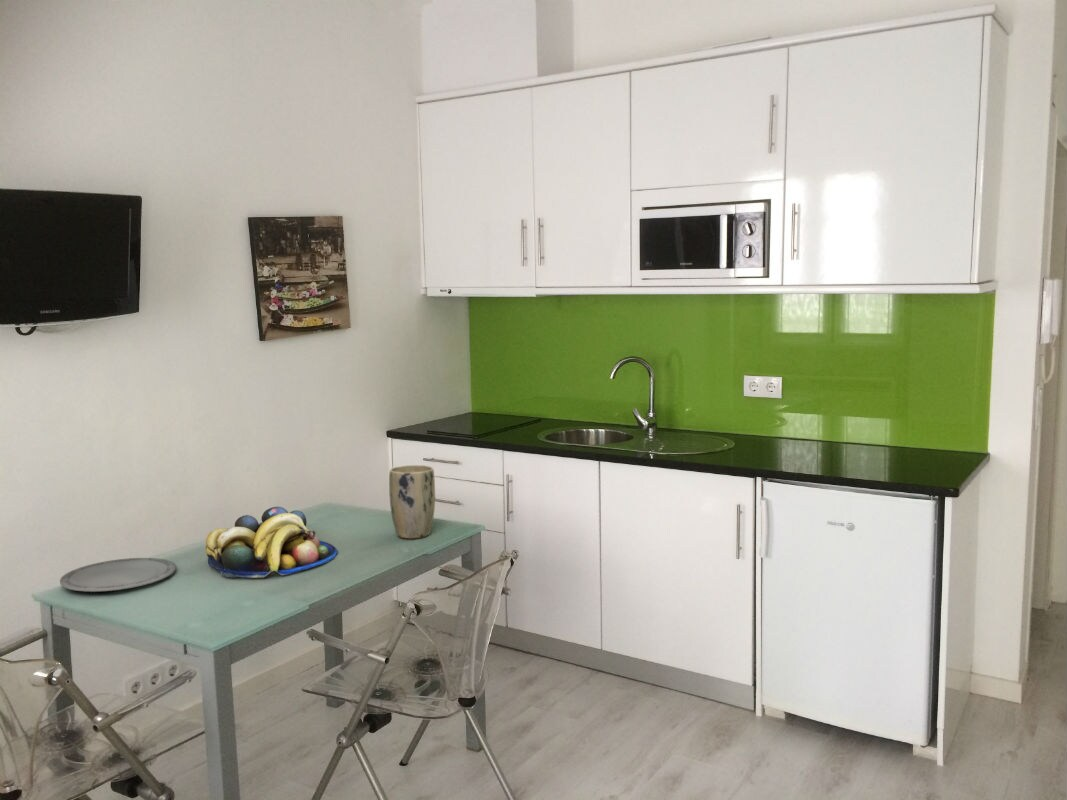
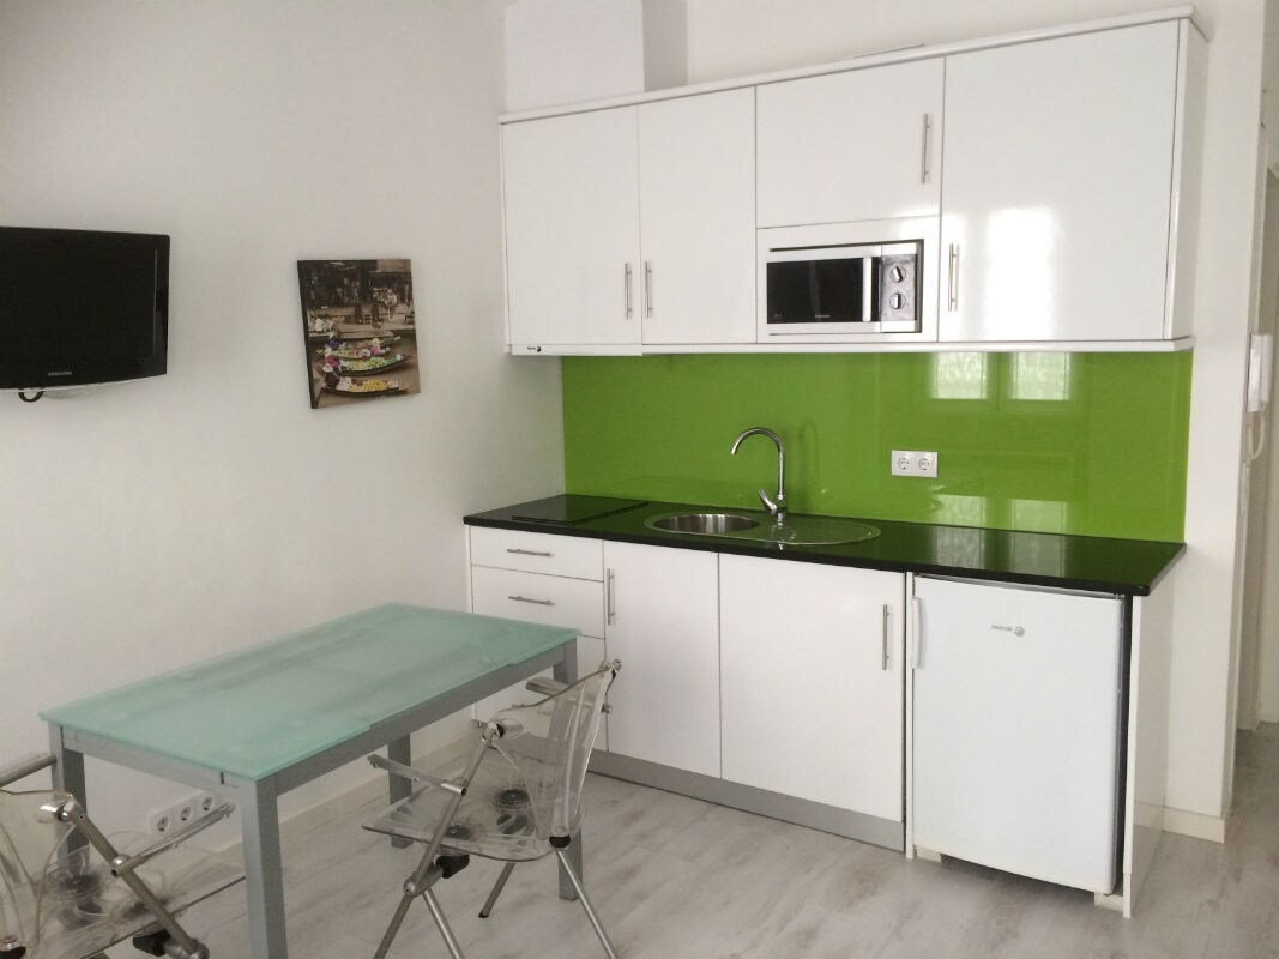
- fruit bowl (273, 535)
- plate (119, 575)
- plant pot (412, 501)
